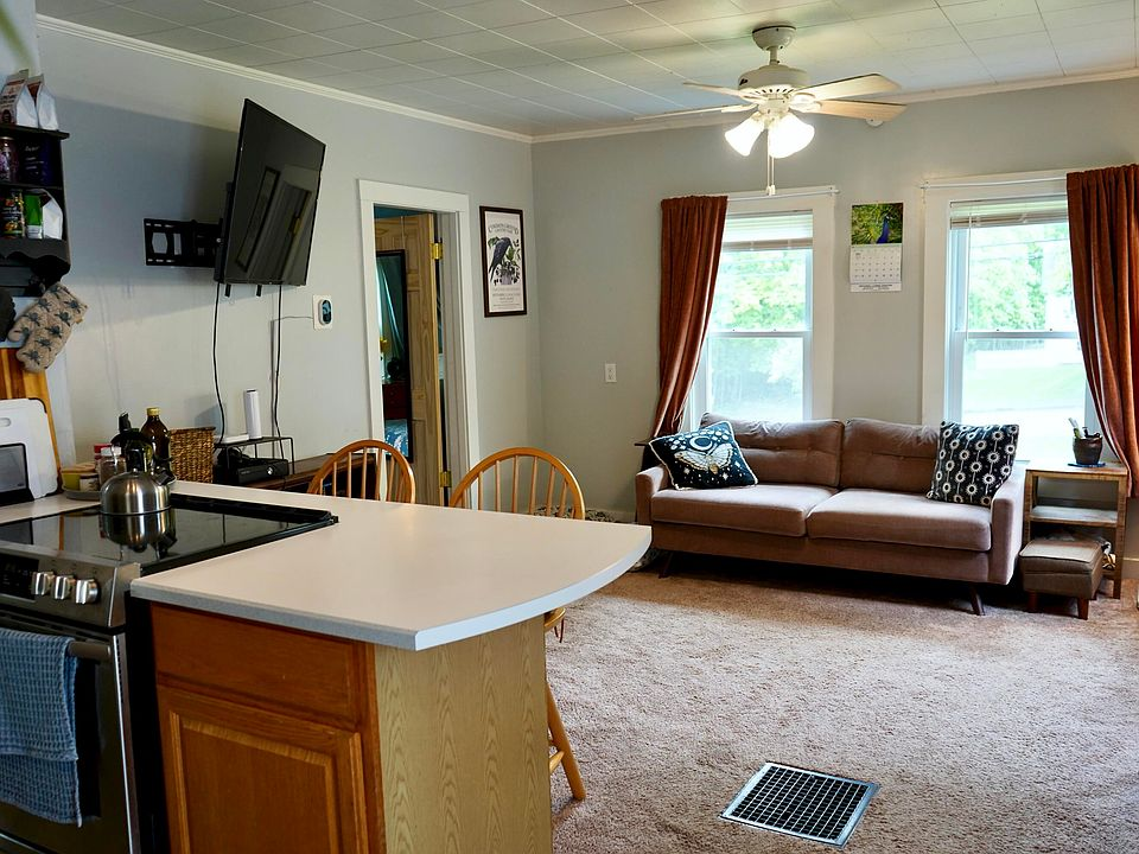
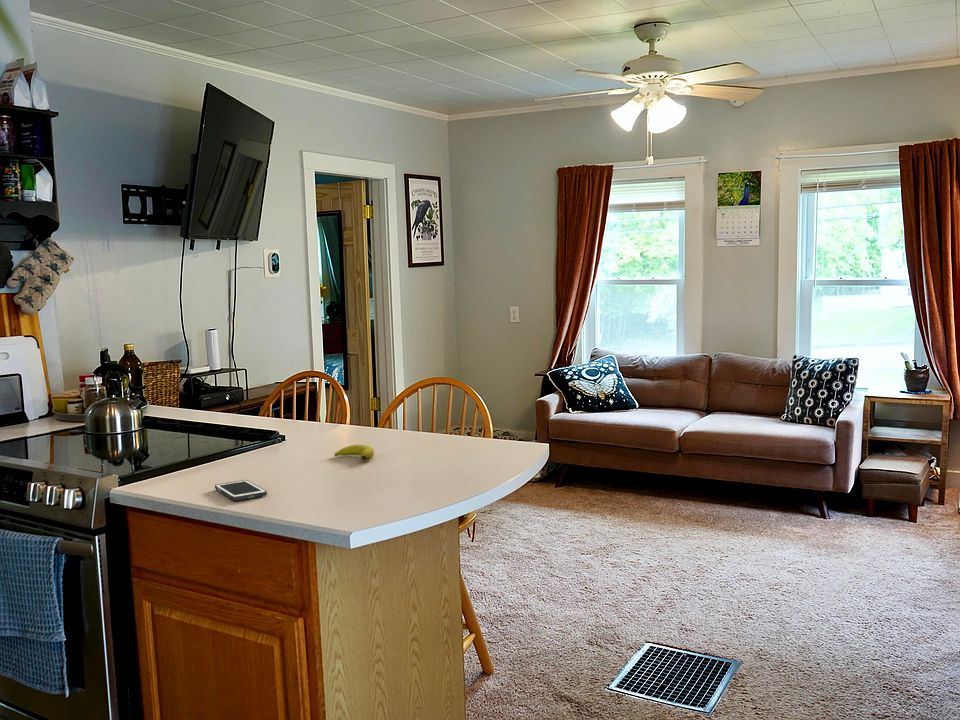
+ cell phone (240, 490)
+ banana (357, 451)
